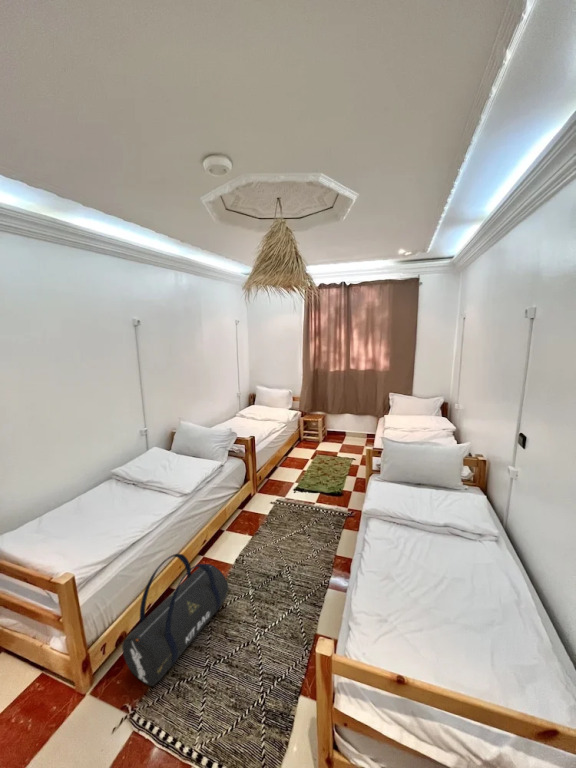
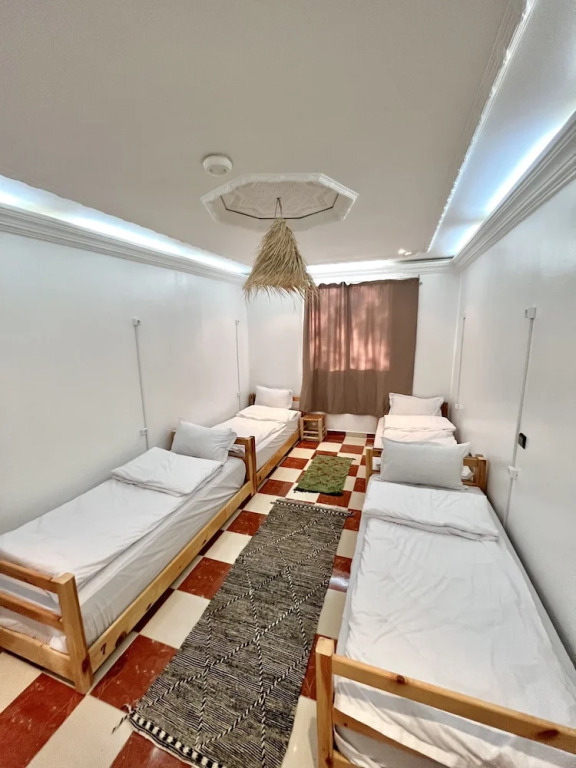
- duffel bag (179, 600)
